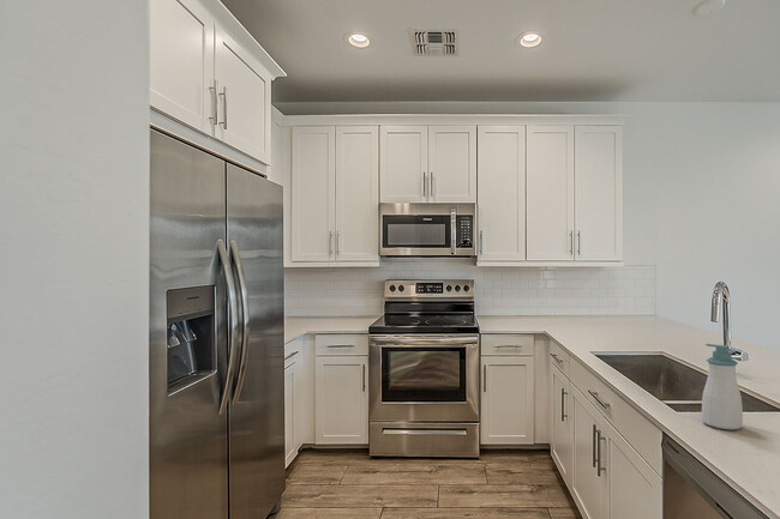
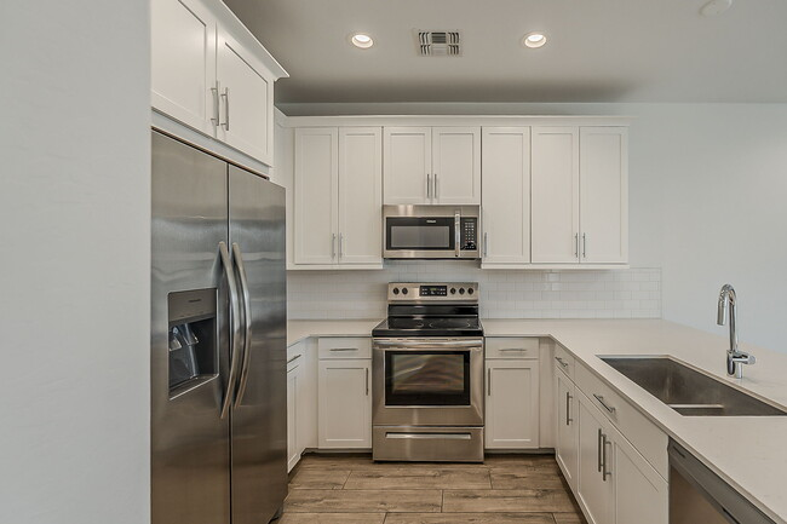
- soap bottle (721, 385)
